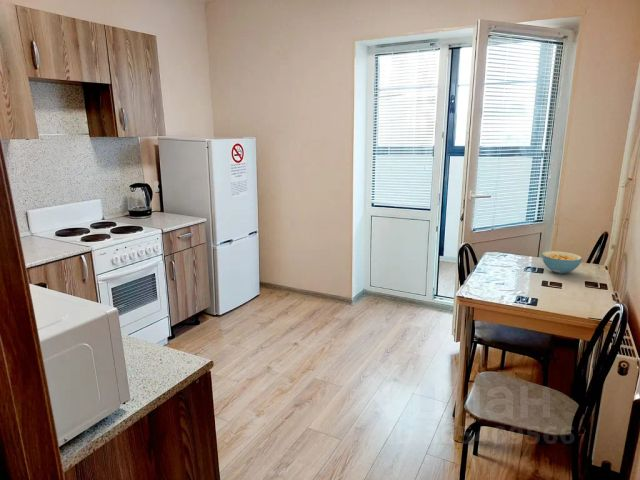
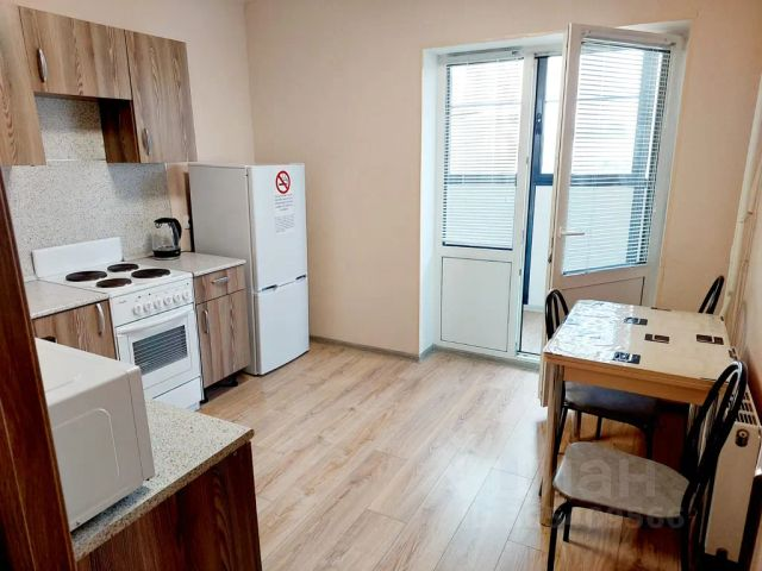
- cereal bowl (560, 263)
